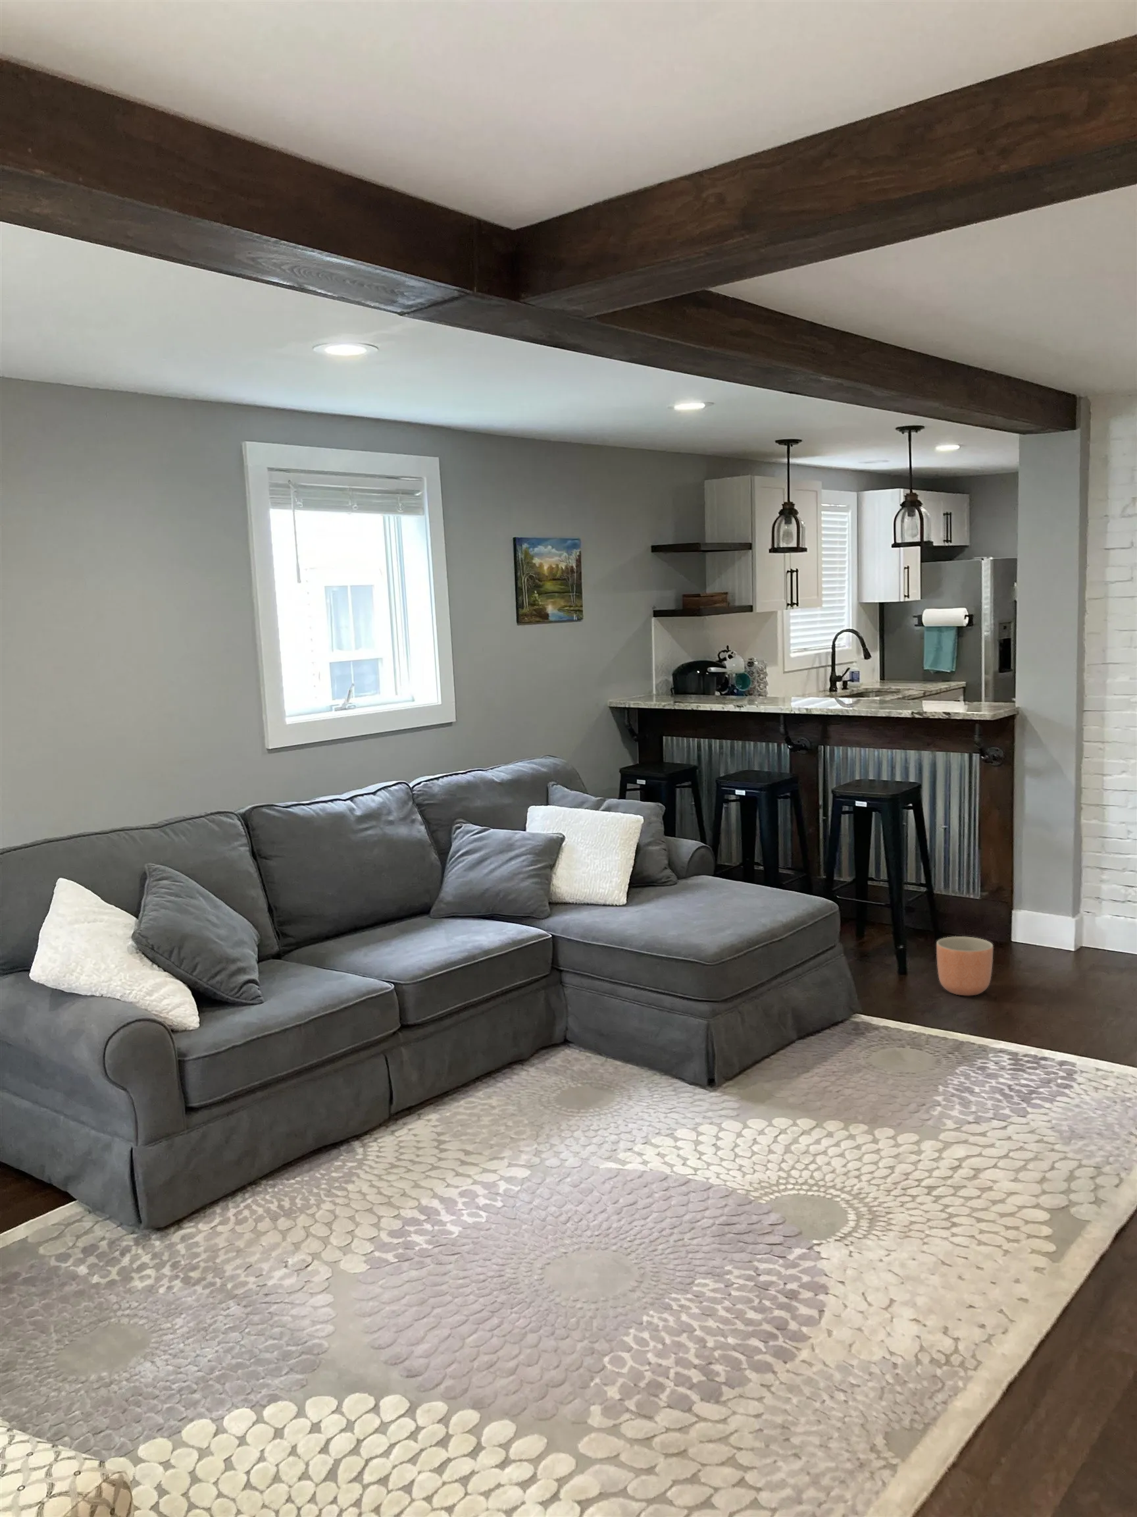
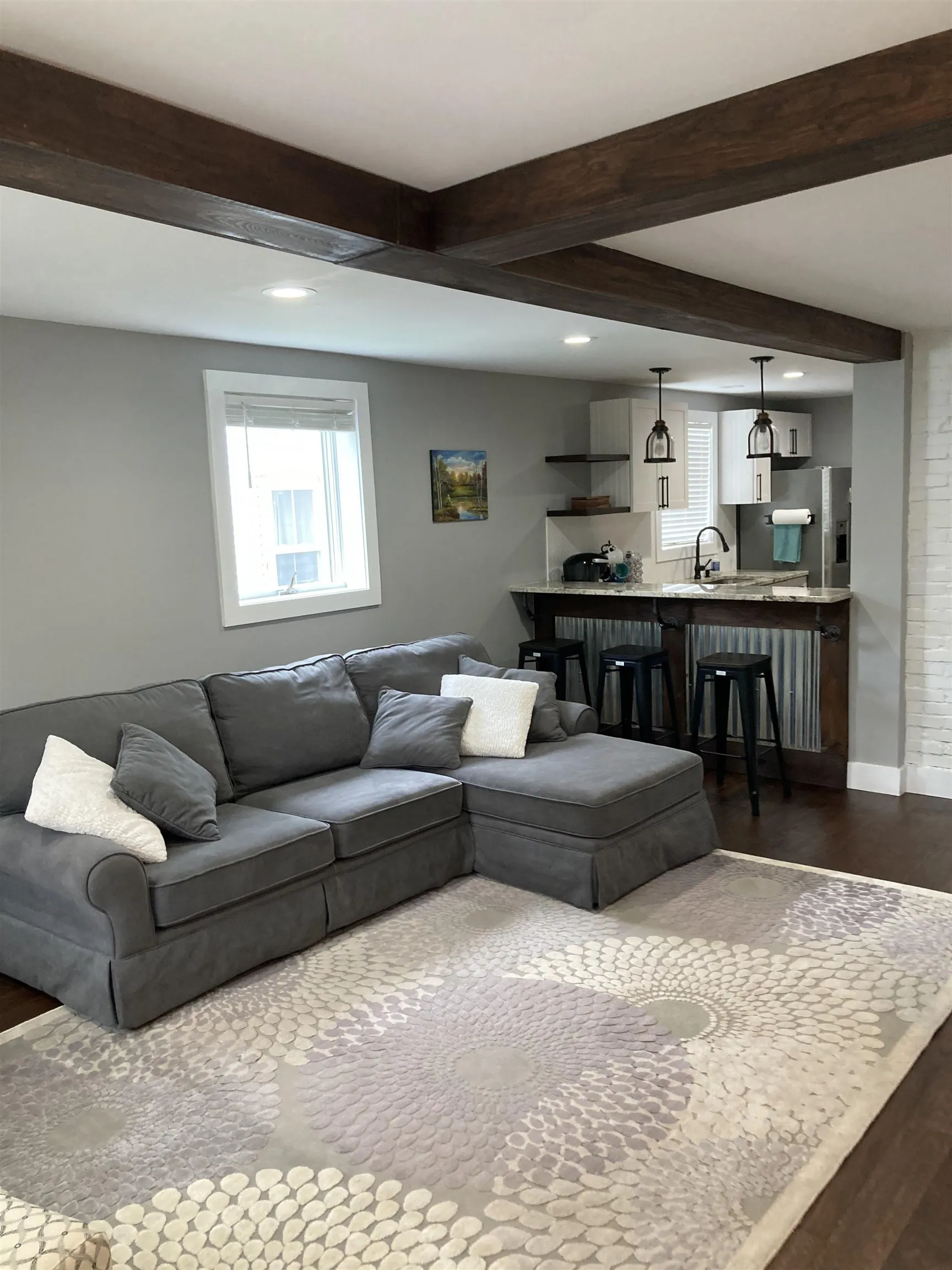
- planter (964, 968)
